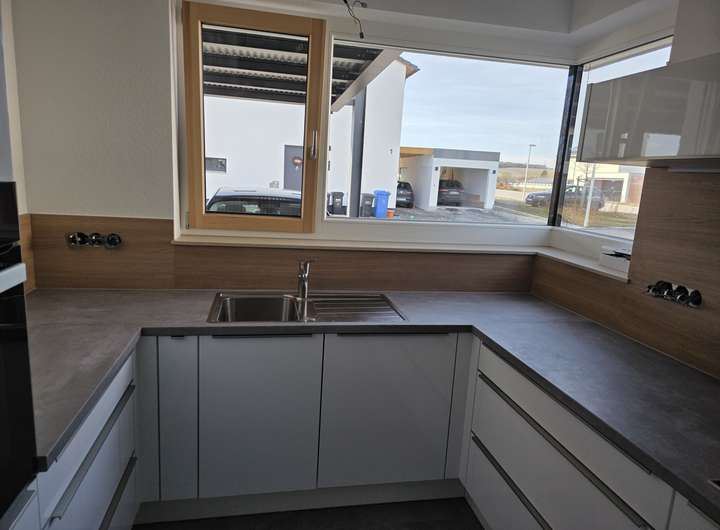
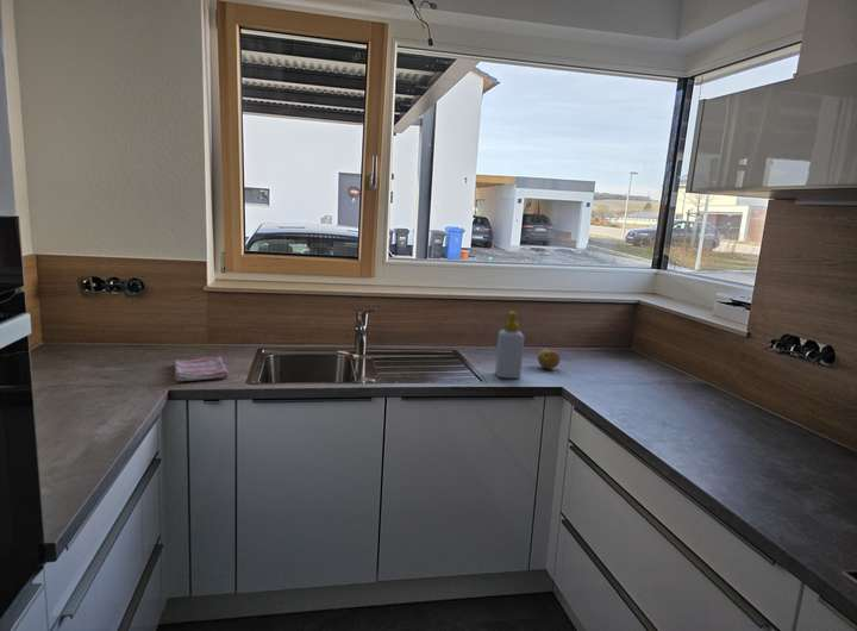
+ fruit (549, 358)
+ soap bottle (509, 344)
+ dish towel (200, 367)
